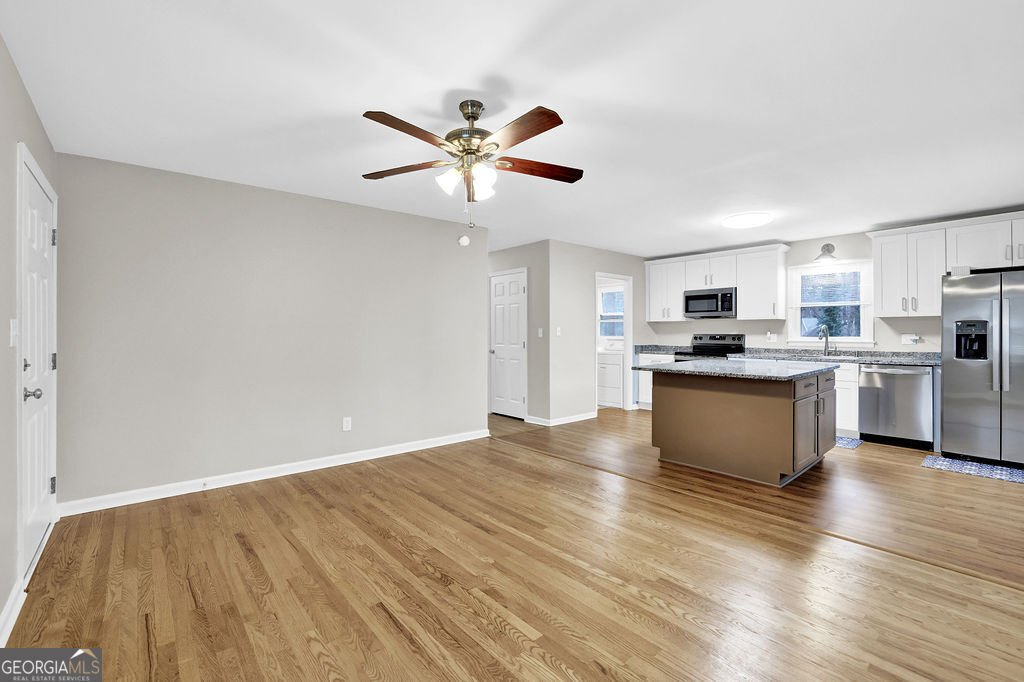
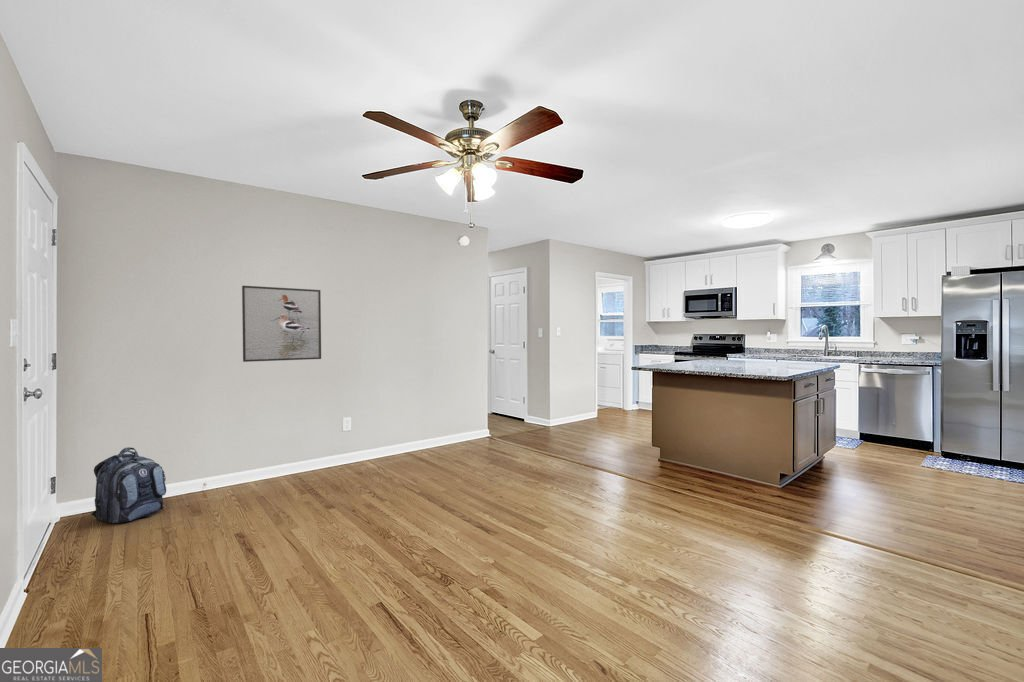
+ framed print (283, 324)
+ backpack (129, 480)
